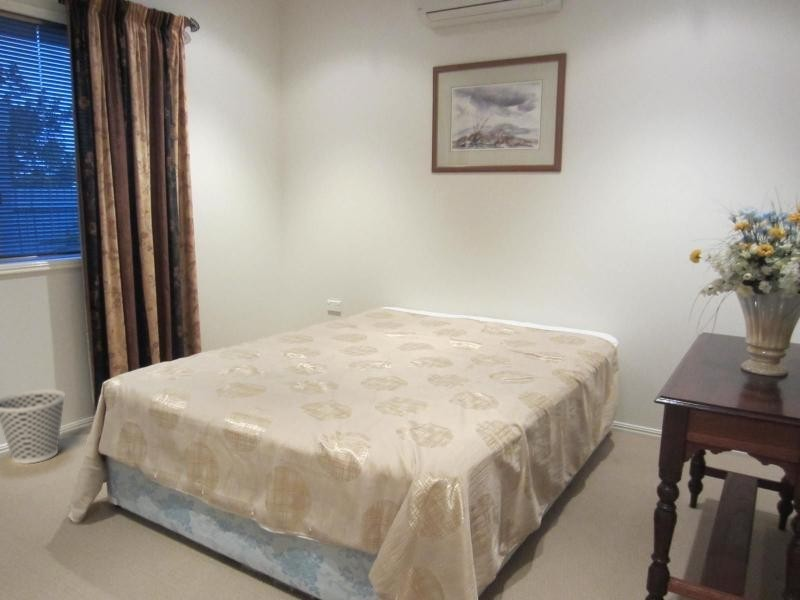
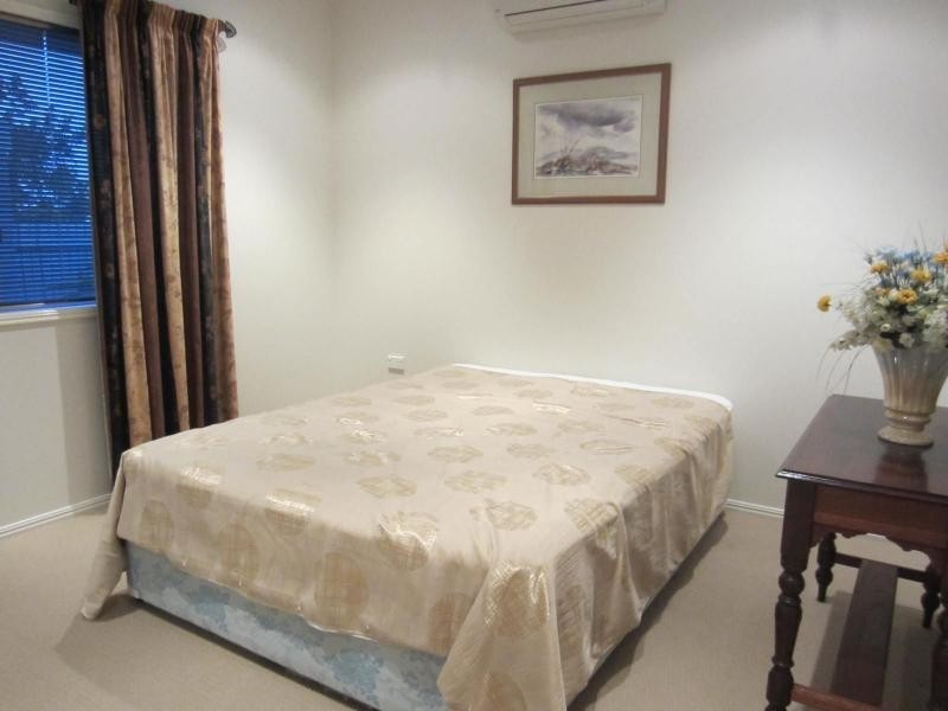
- wastebasket (33, 427)
